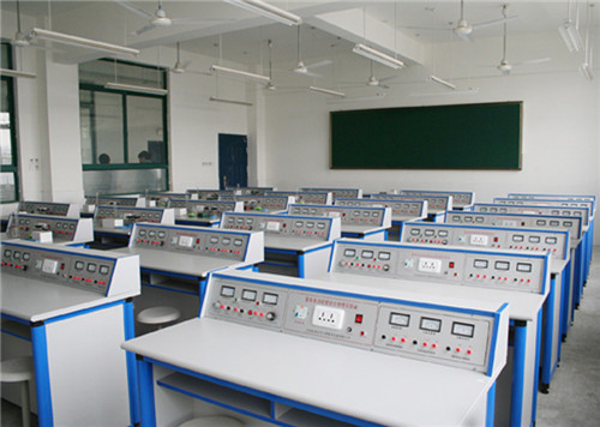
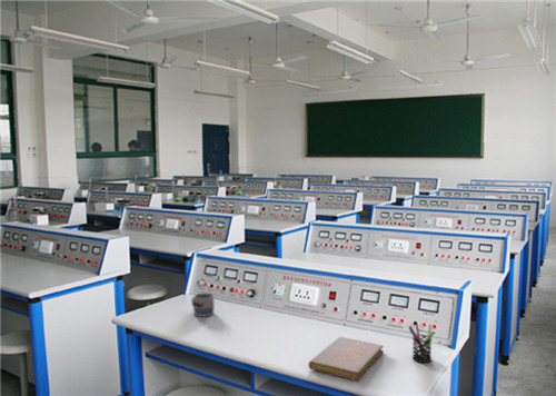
+ pen holder (423, 341)
+ mug (201, 304)
+ notebook (347, 356)
